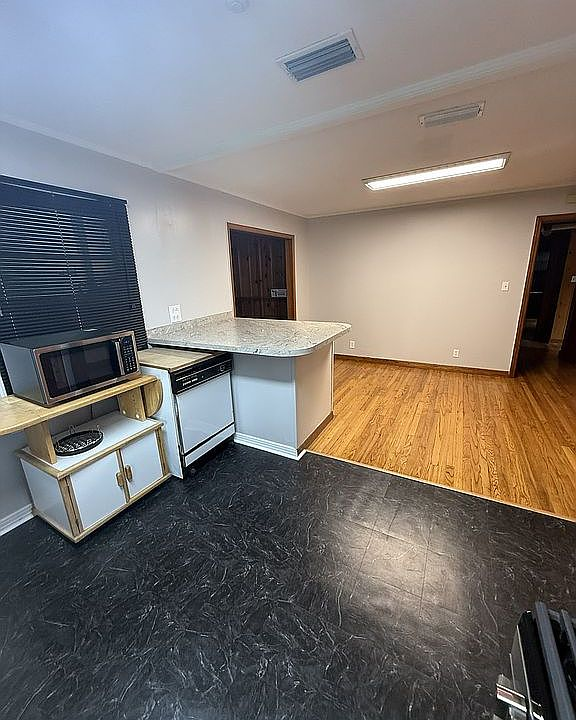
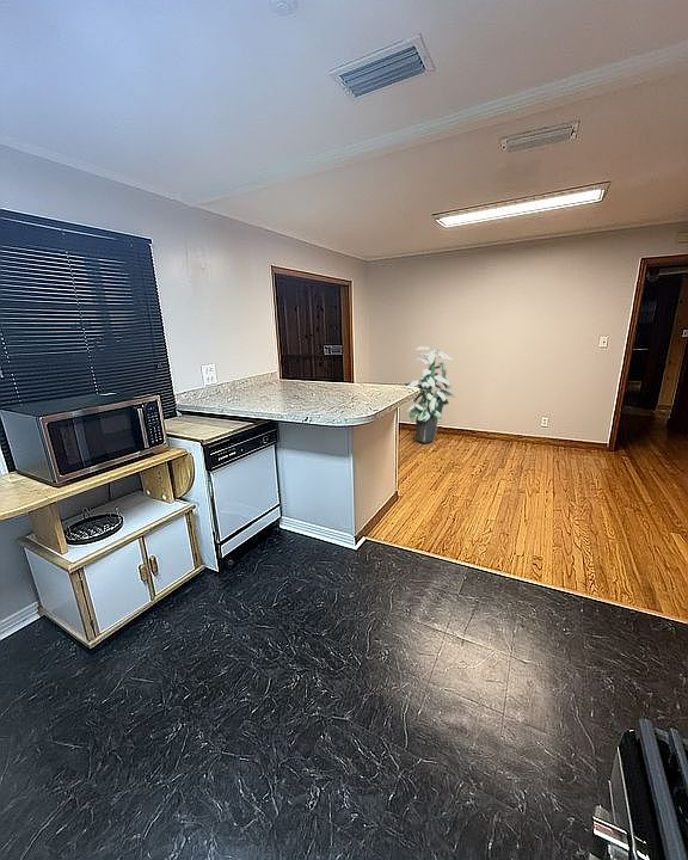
+ indoor plant (426, 394)
